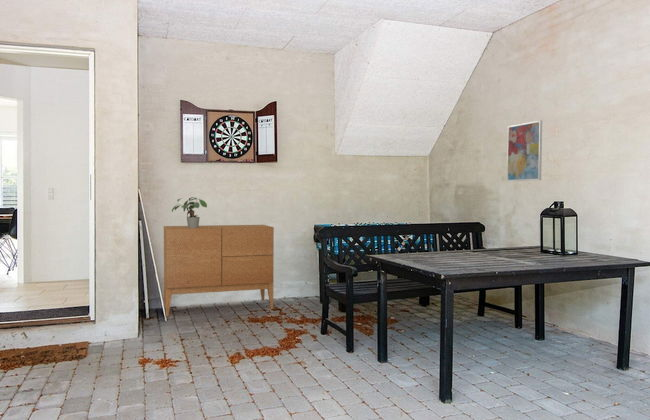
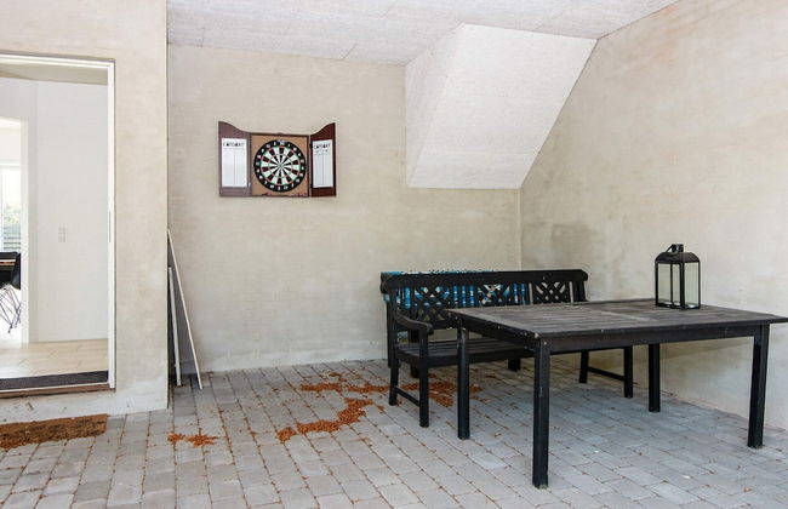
- wall art (523, 152)
- sideboard (218, 267)
- potted plant (188, 212)
